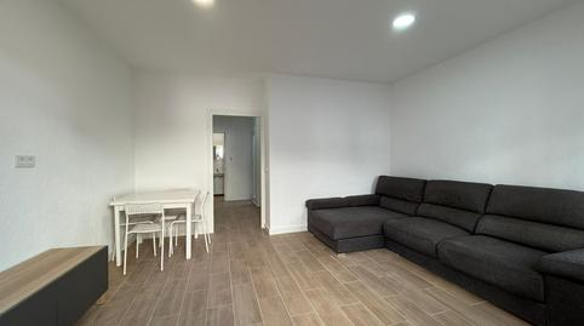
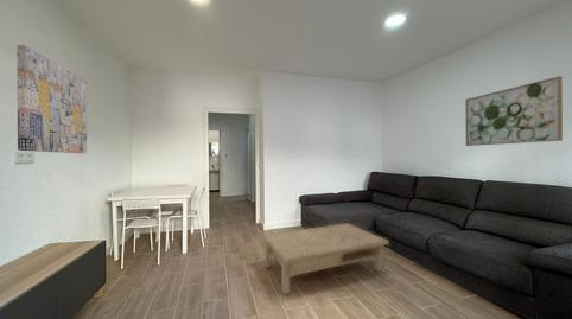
+ wall art (506, 116)
+ coffee table (323, 253)
+ wall art (58, 109)
